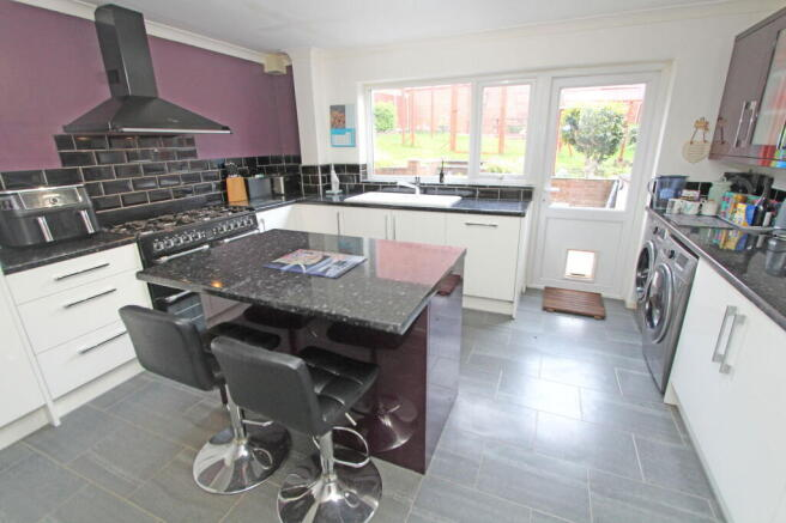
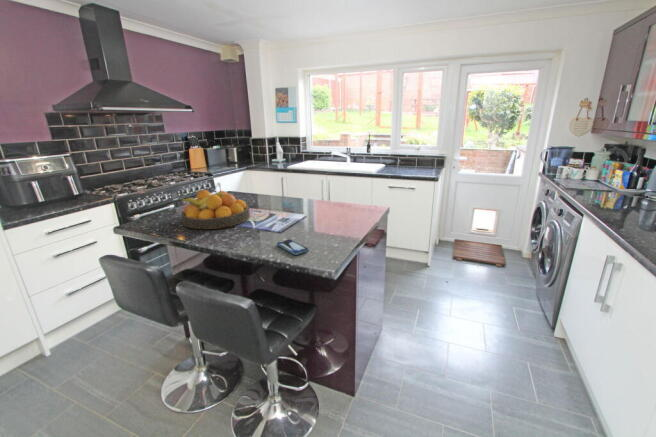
+ smartphone (292, 246)
+ fruit bowl (215, 205)
